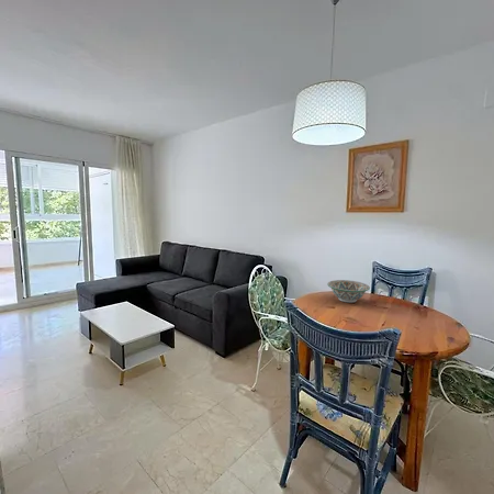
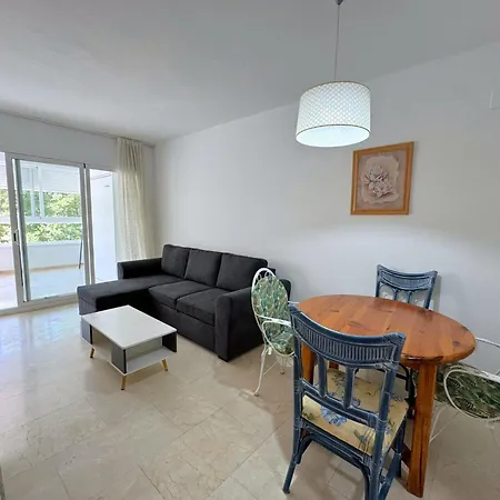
- decorative bowl (347, 292)
